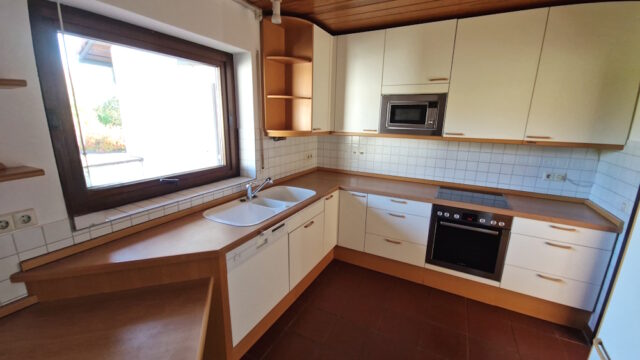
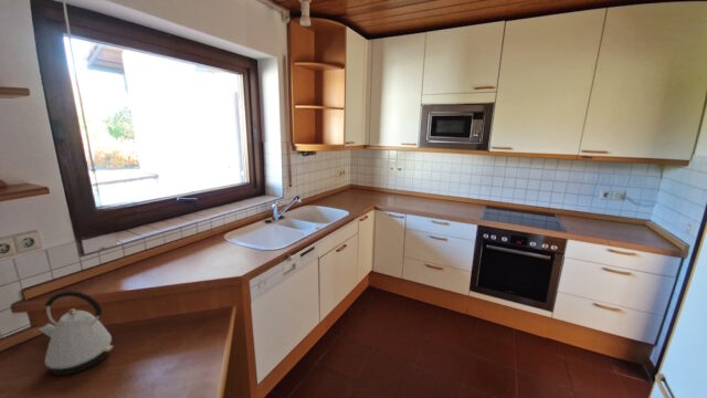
+ kettle (73, 326)
